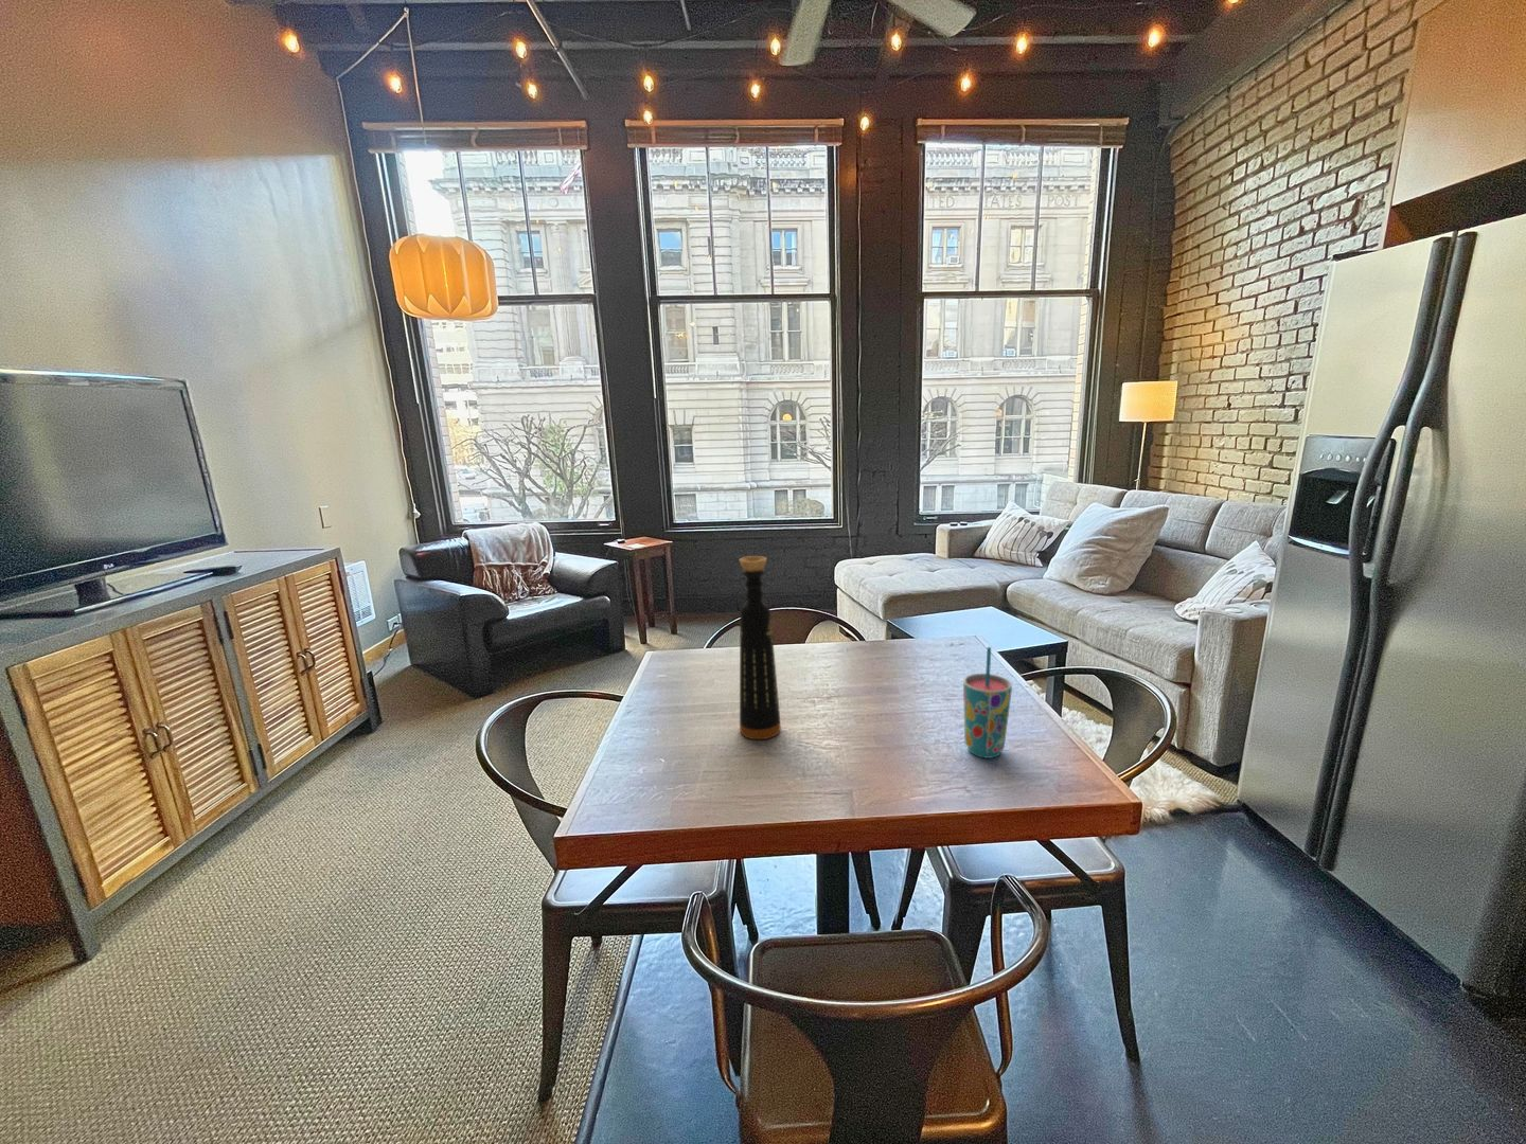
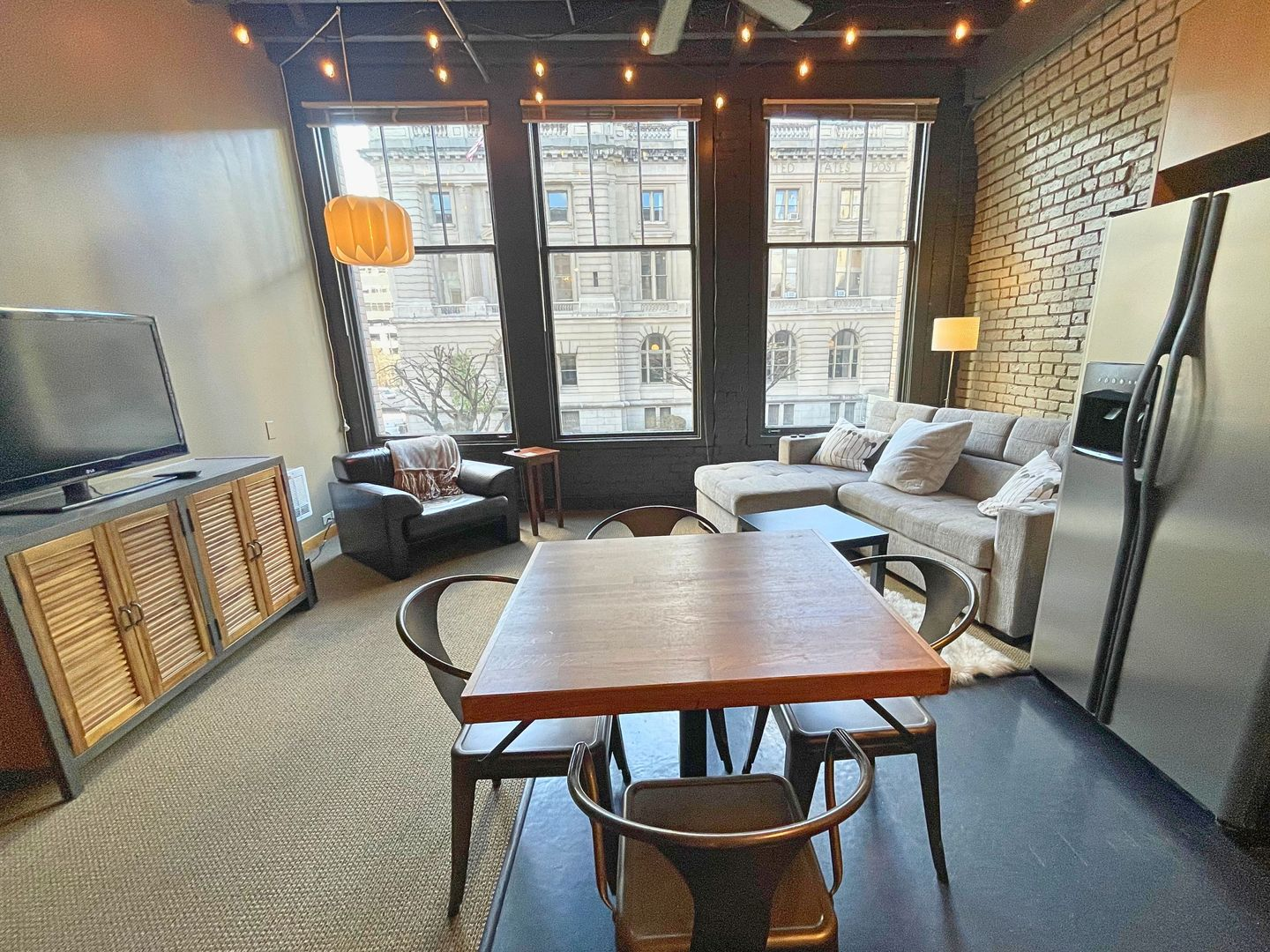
- bottle (757, 648)
- cup (985, 701)
